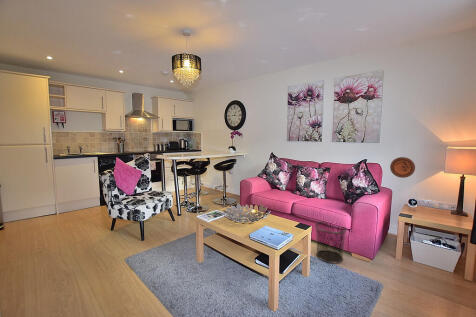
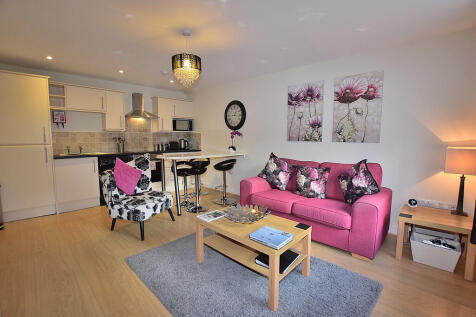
- waste bin (330, 241)
- decorative plate (402, 167)
